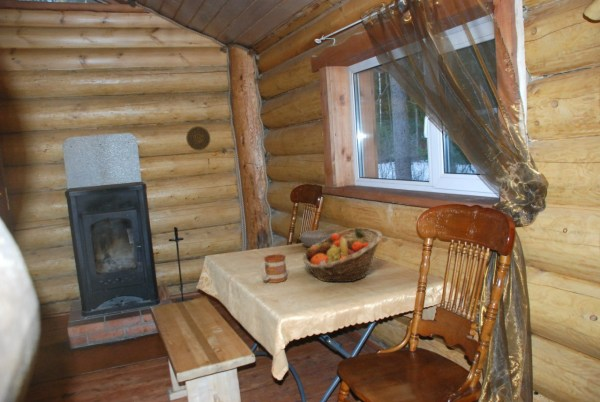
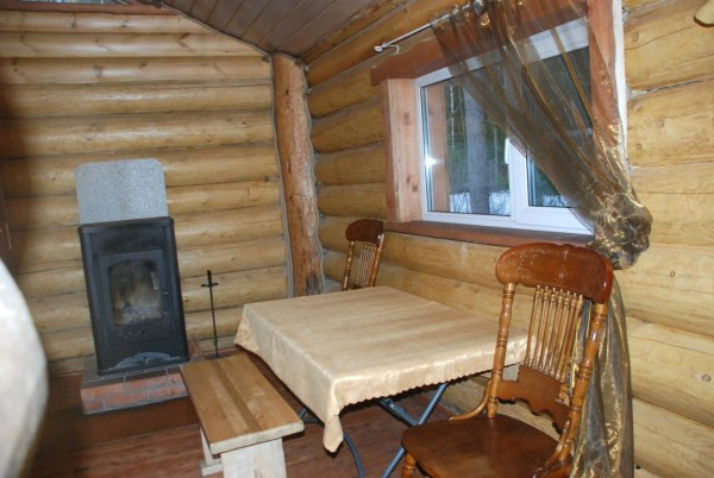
- bowl (318, 239)
- fruit basket (342, 253)
- decorative plate (198, 138)
- mug (272, 269)
